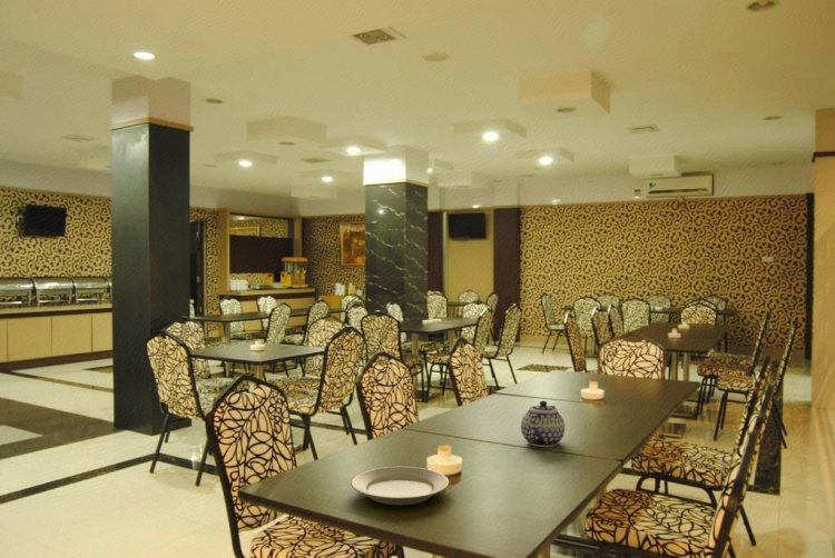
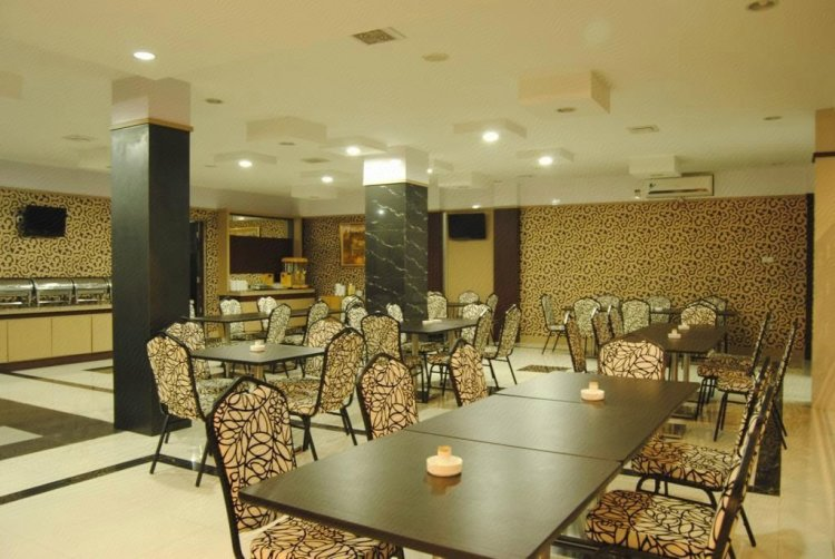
- teapot (542, 421)
- plate (400, 487)
